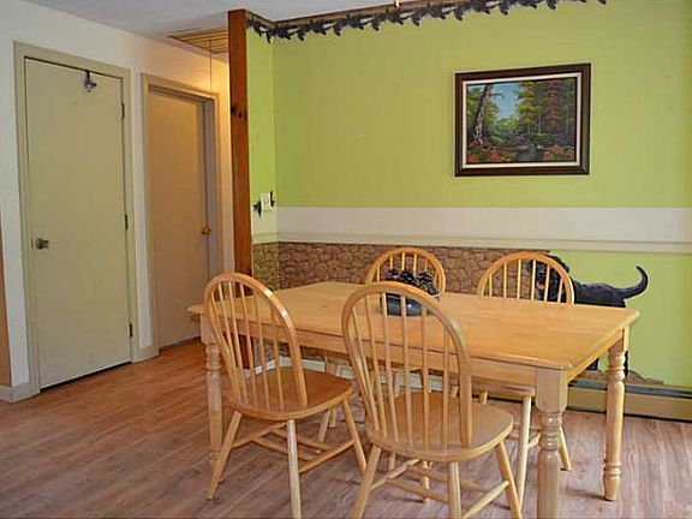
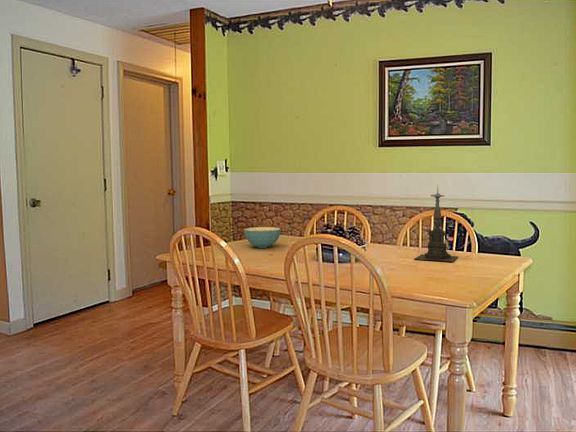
+ candle holder (436, 221)
+ cereal bowl (262, 238)
